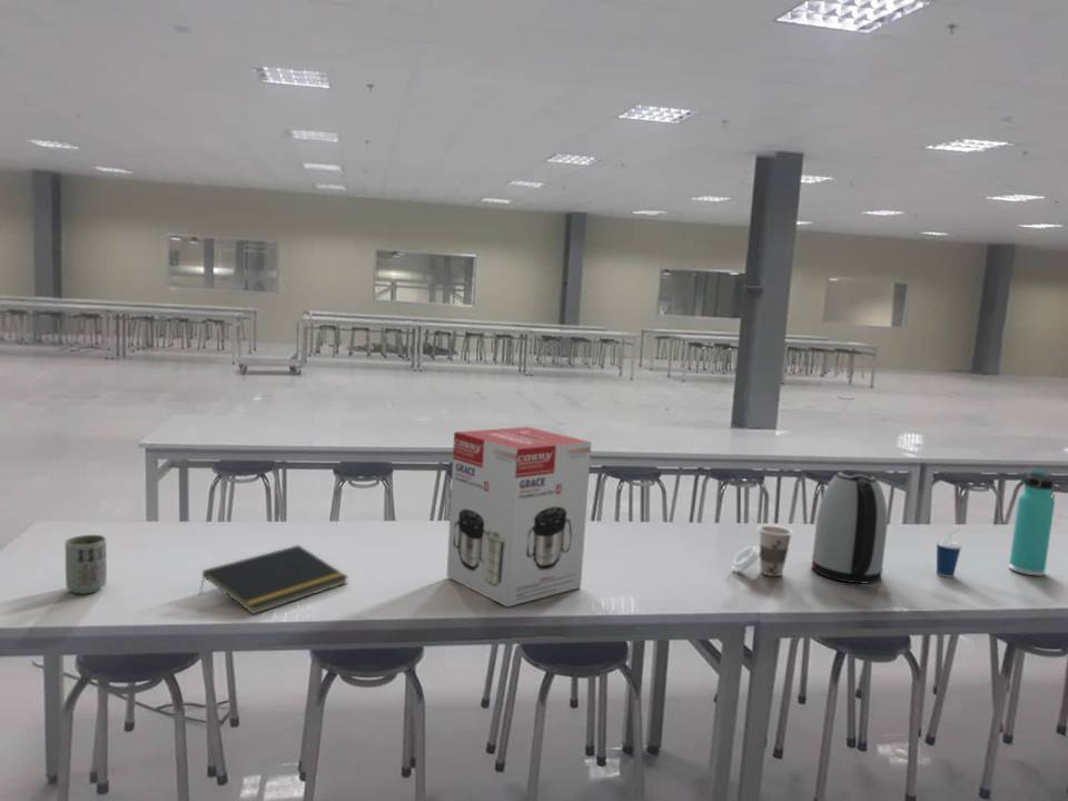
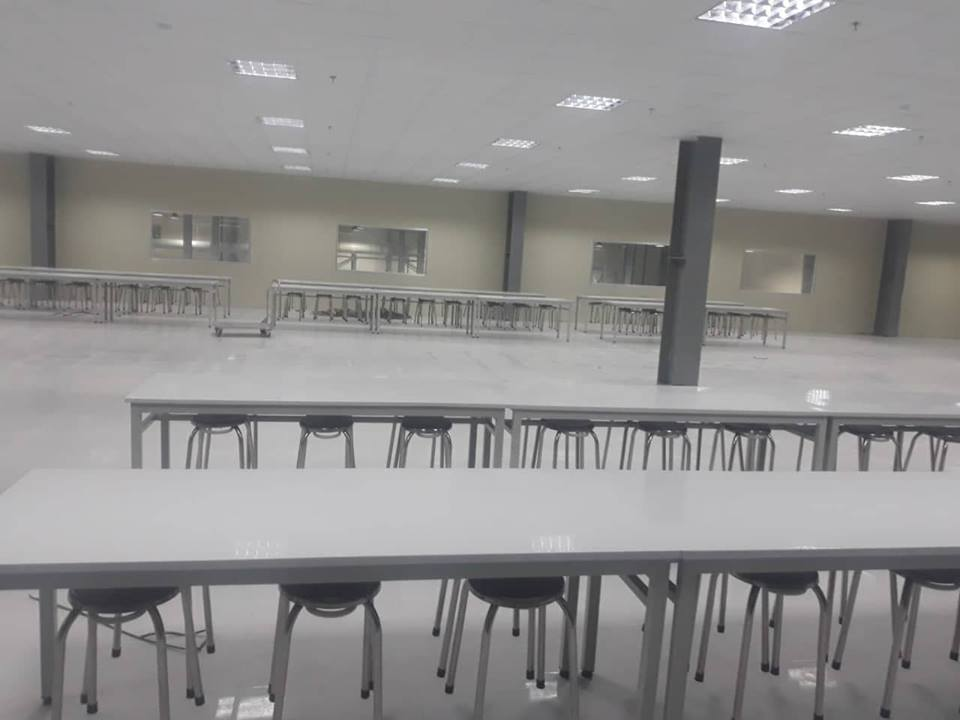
- cup (86, 564)
- kettle (854, 525)
- cup (762, 551)
- lunch box (517, 510)
- thermos bottle (1034, 521)
- notepad (277, 576)
- cup (948, 550)
